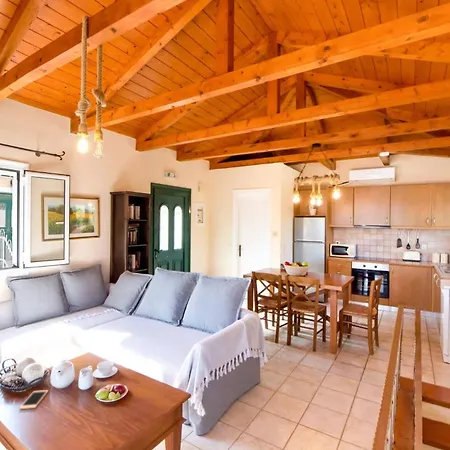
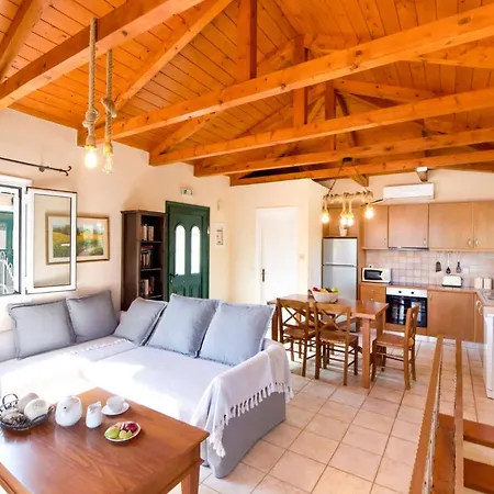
- cell phone (34, 399)
